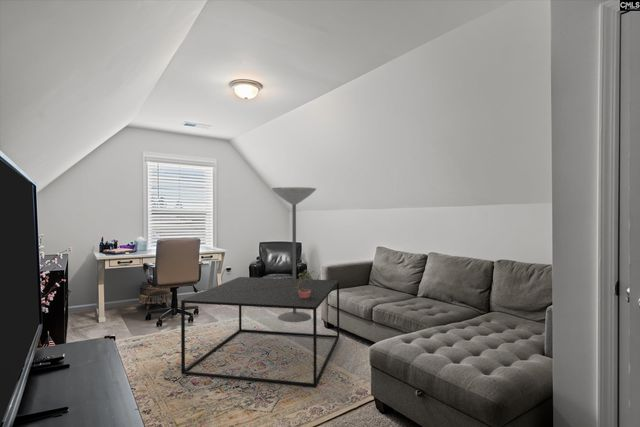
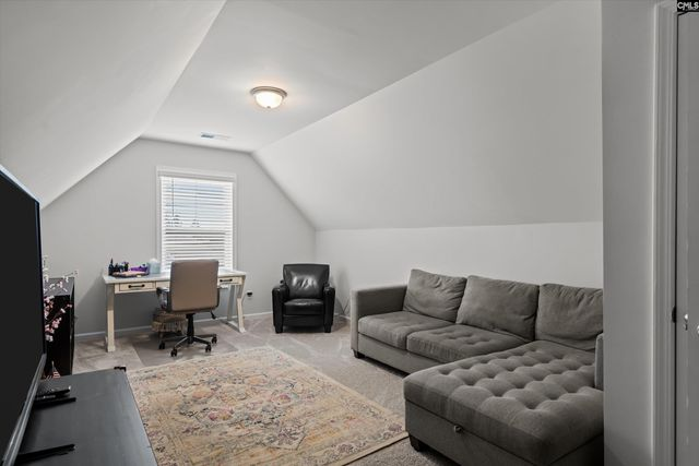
- coffee table (270, 331)
- floor lamp (294, 252)
- potted plant (306, 279)
